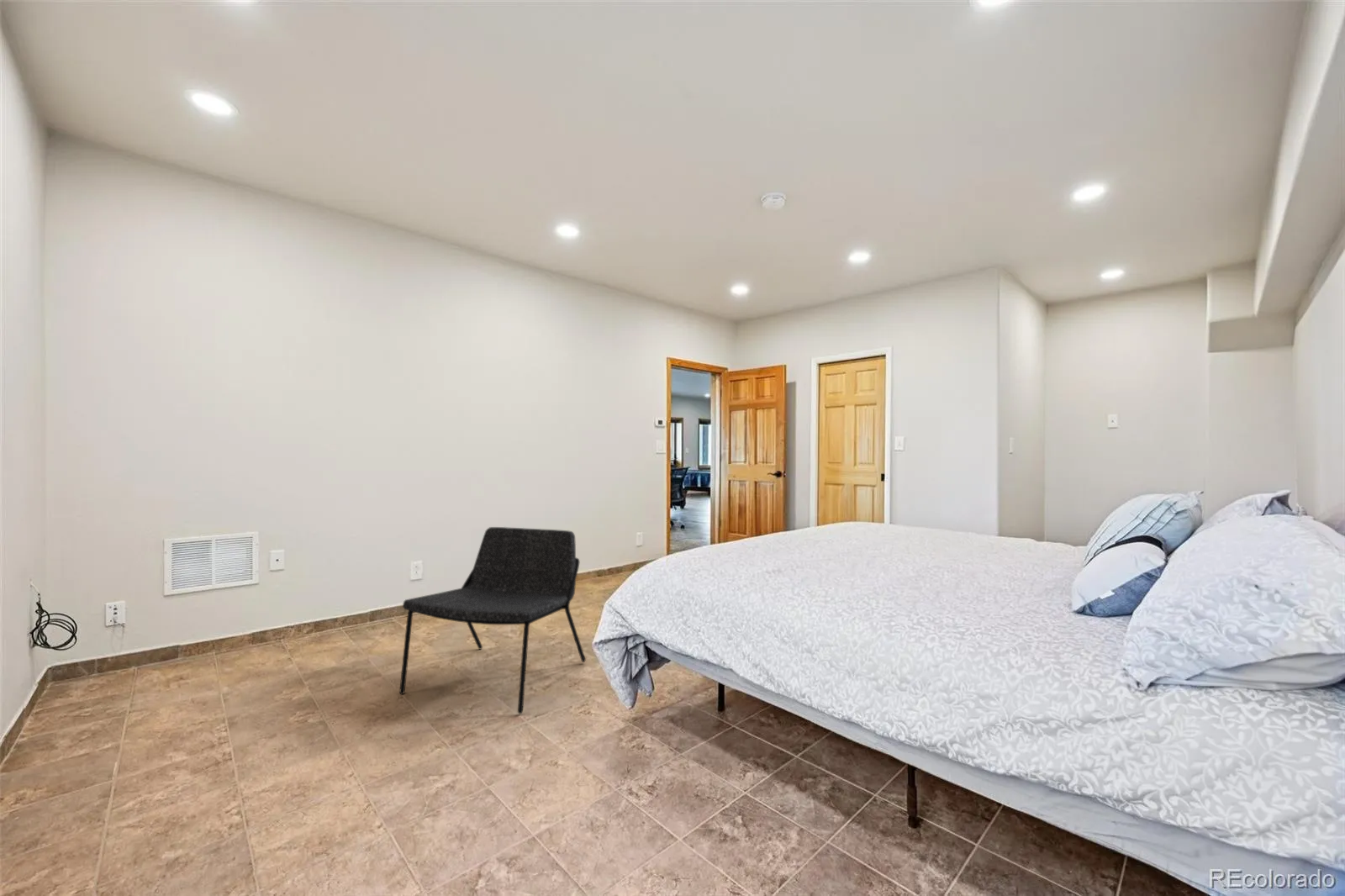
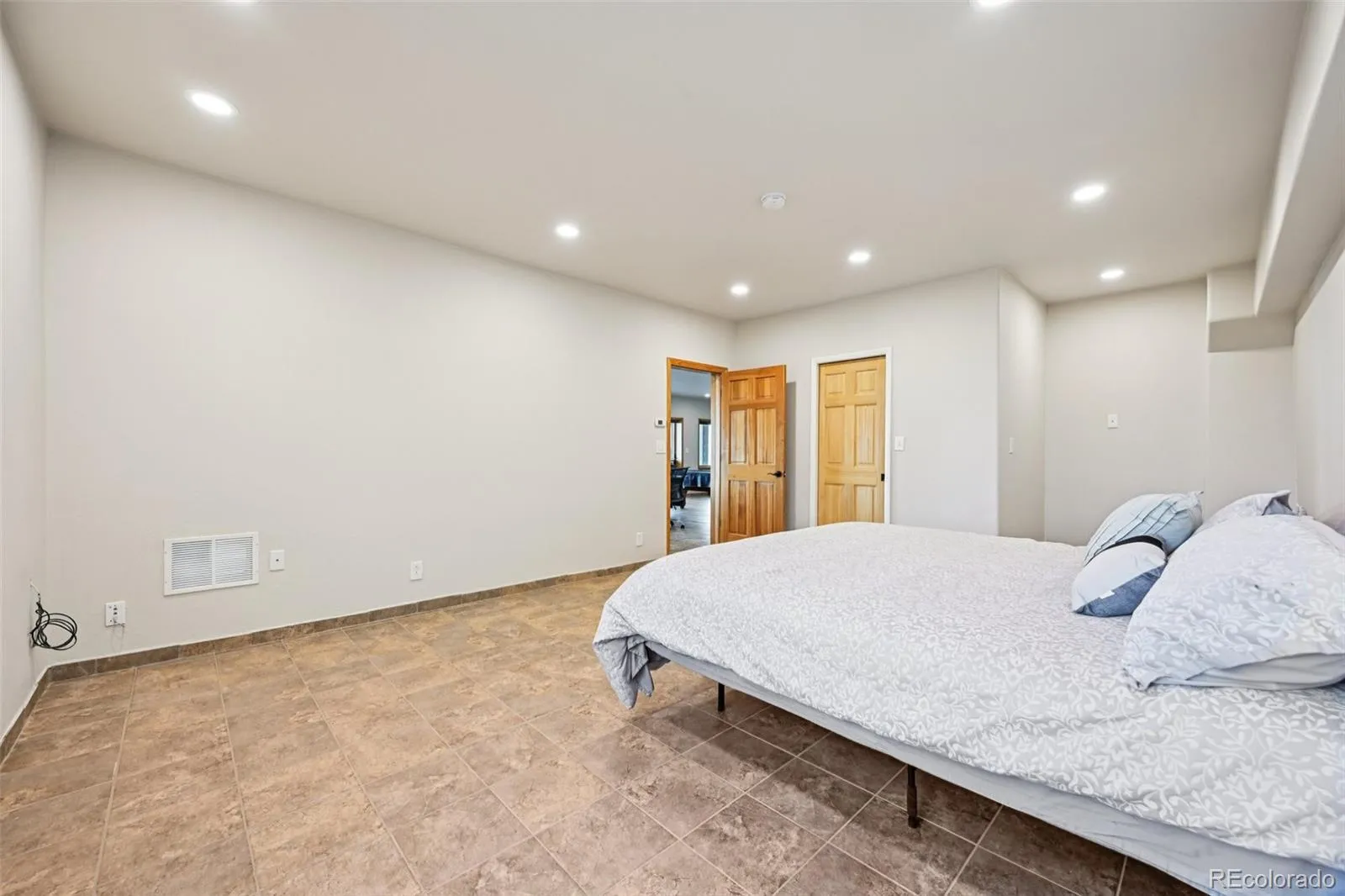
- chair (498, 606)
